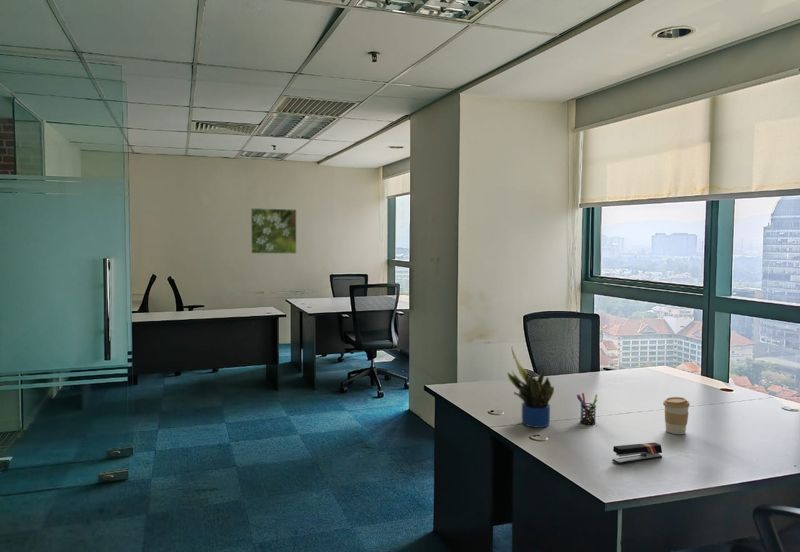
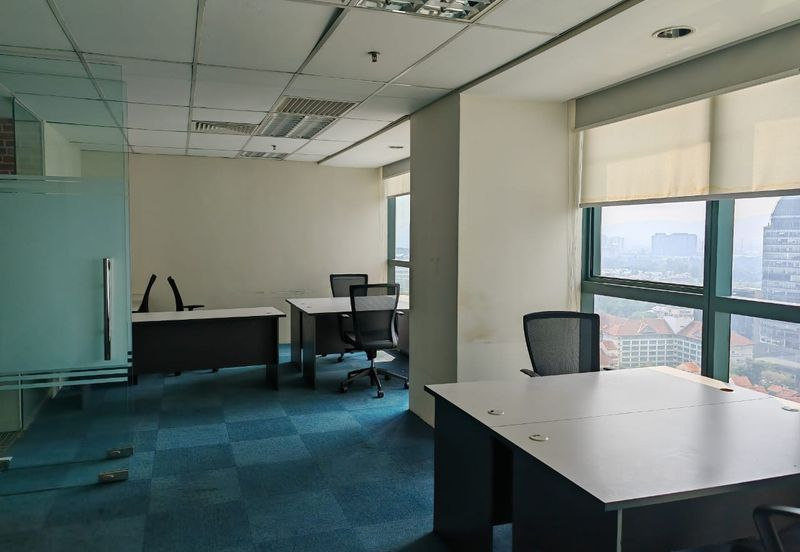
- stapler (637, 451)
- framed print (274, 231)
- potted plant (527, 386)
- coffee cup (676, 414)
- pen holder (588, 407)
